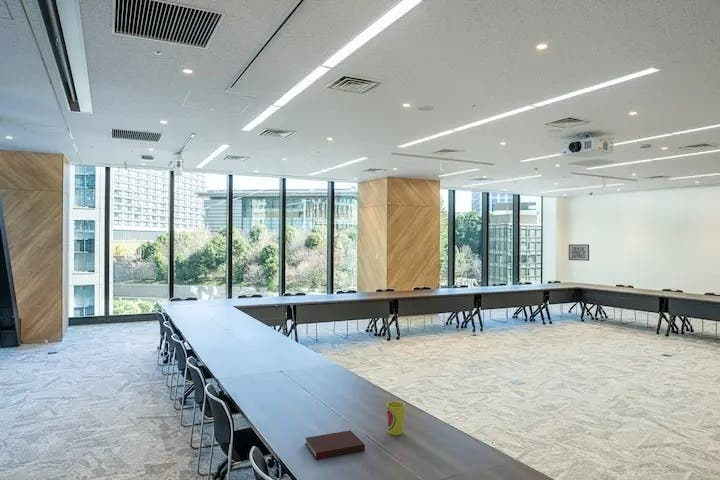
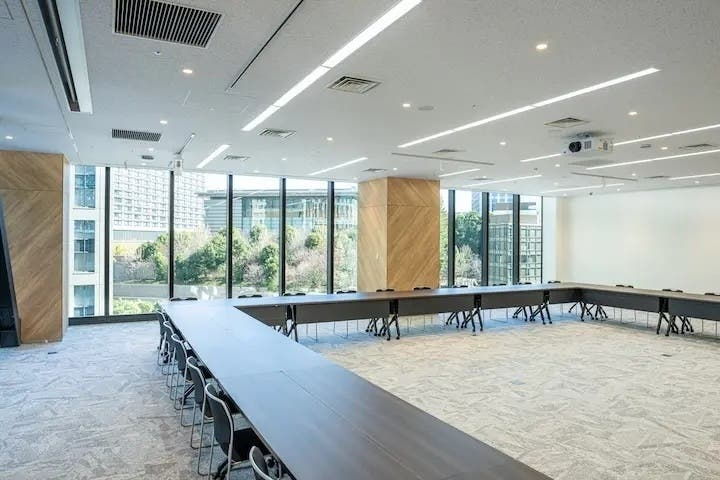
- notebook (334, 444)
- cup (395, 418)
- mirror (578, 252)
